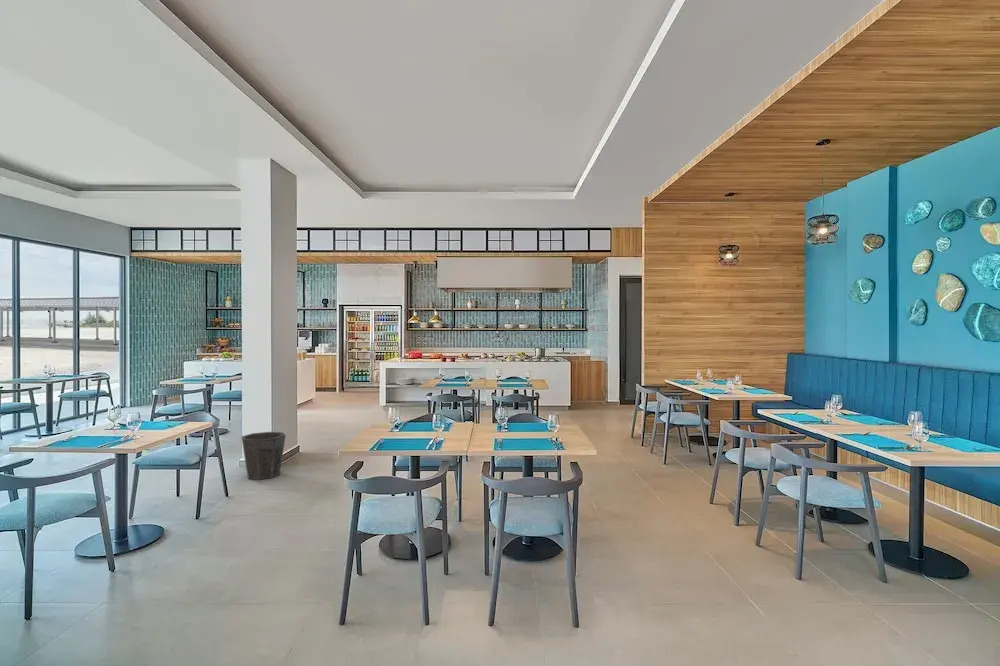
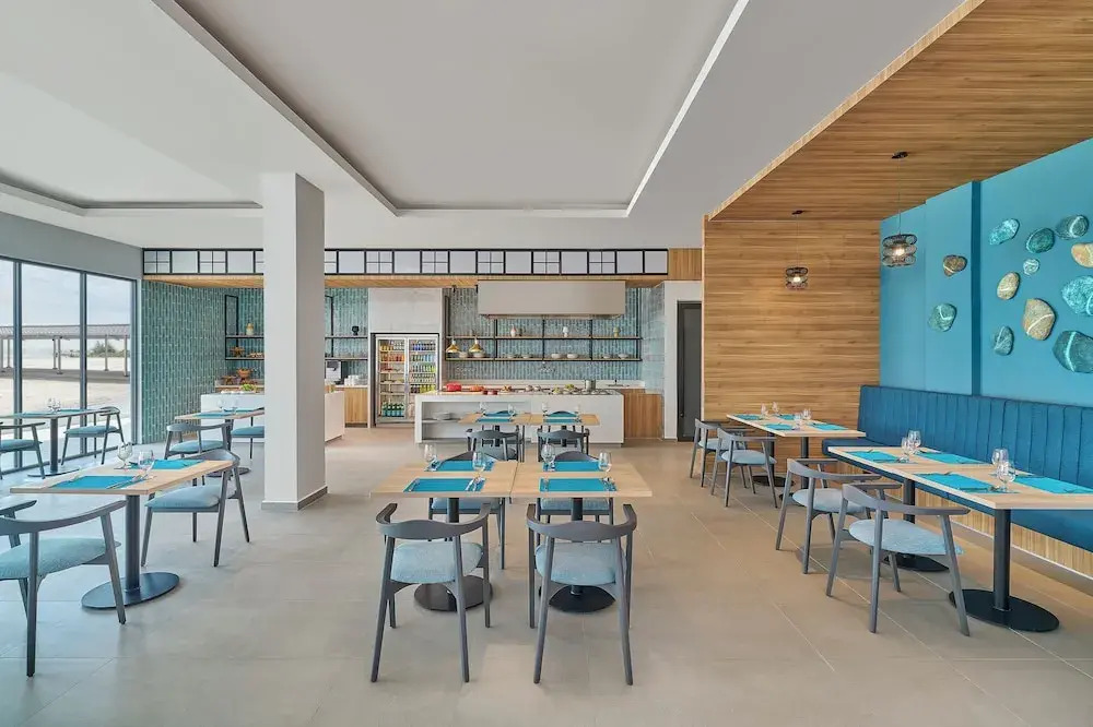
- waste bin (263, 455)
